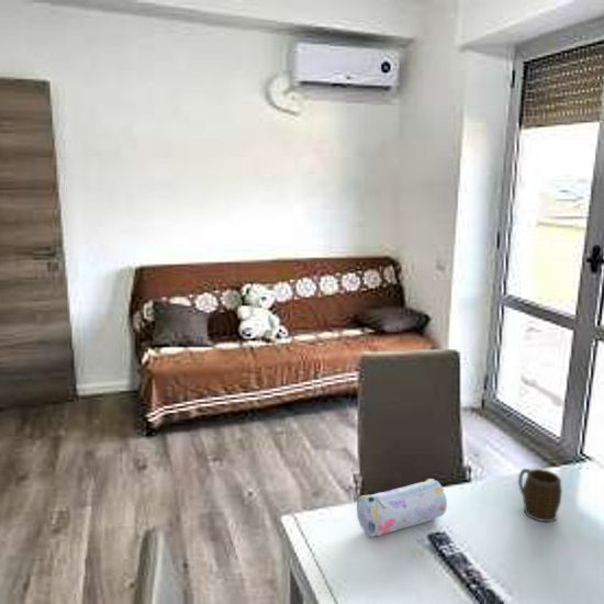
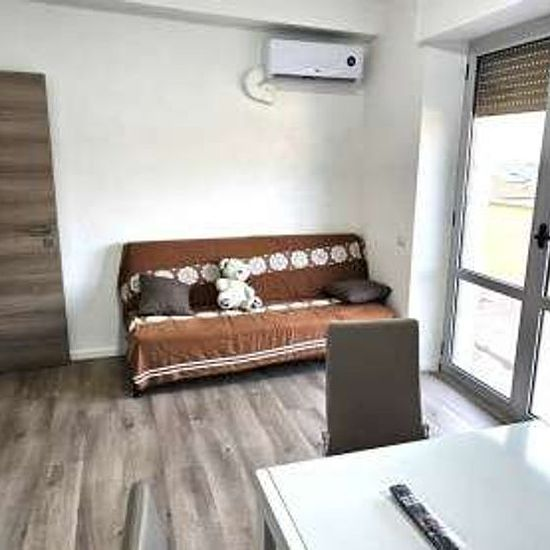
- mug (536, 490)
- pencil case (401, 505)
